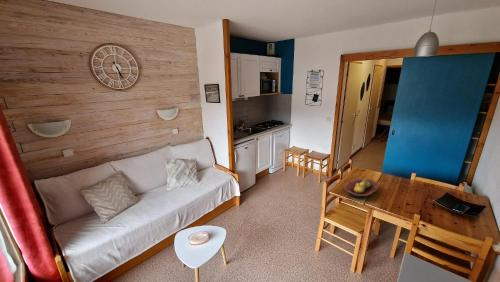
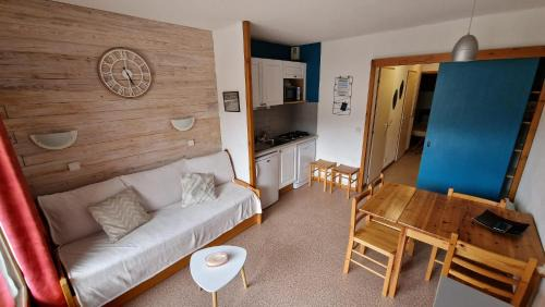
- fruit bowl (361, 186)
